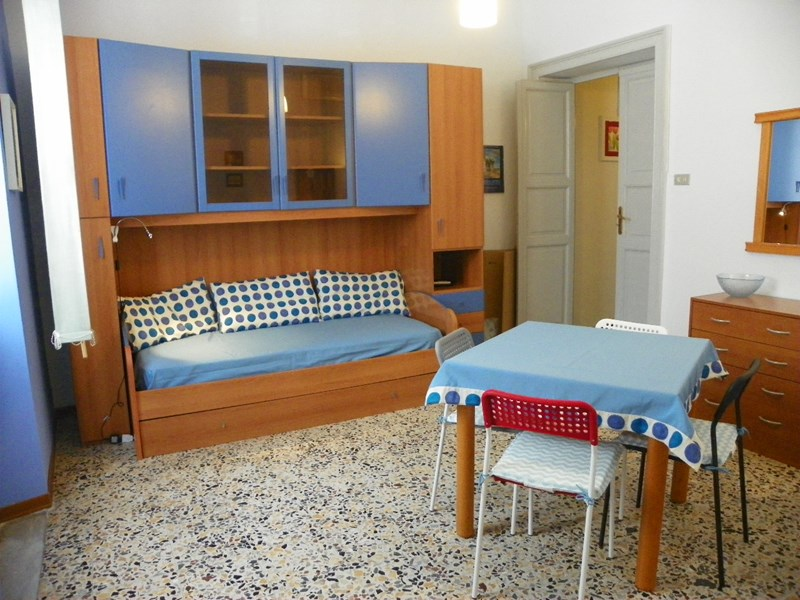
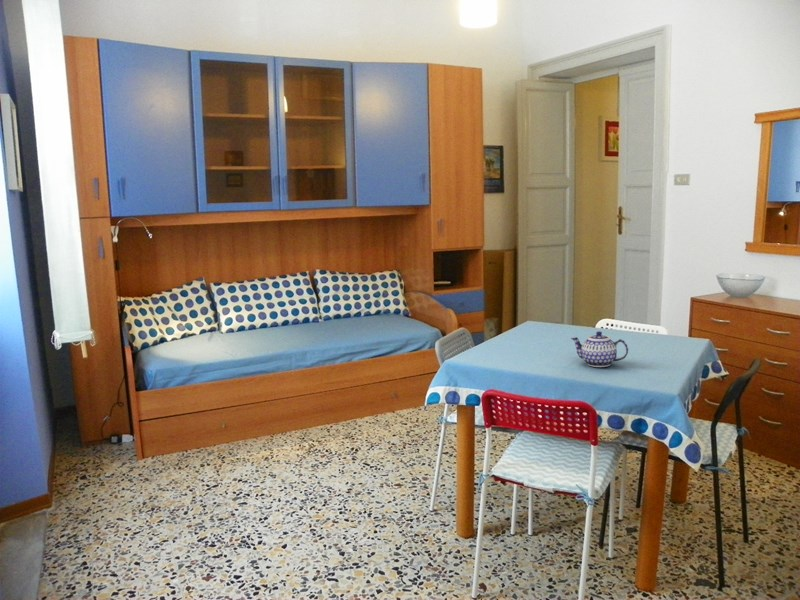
+ teapot (598, 348)
